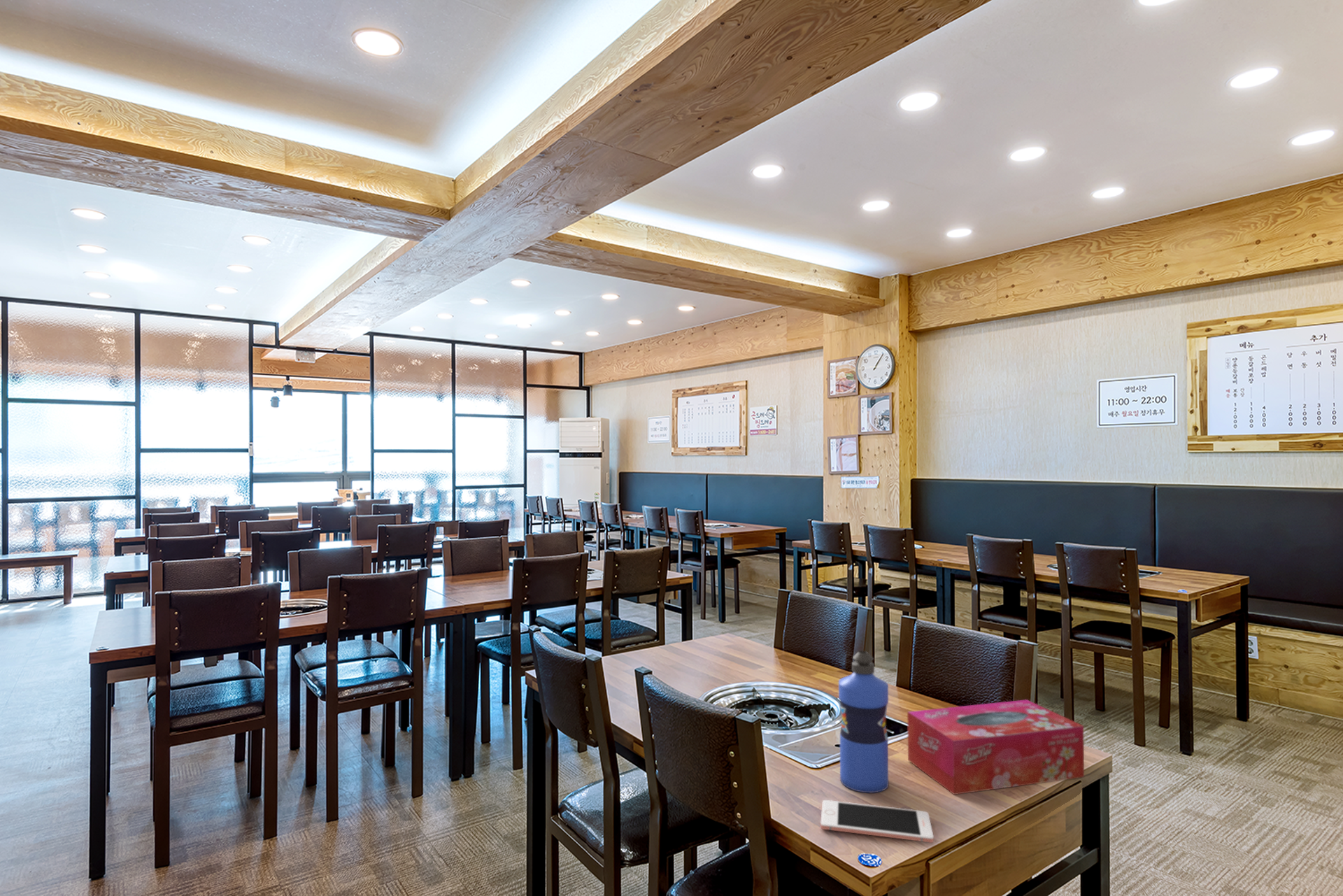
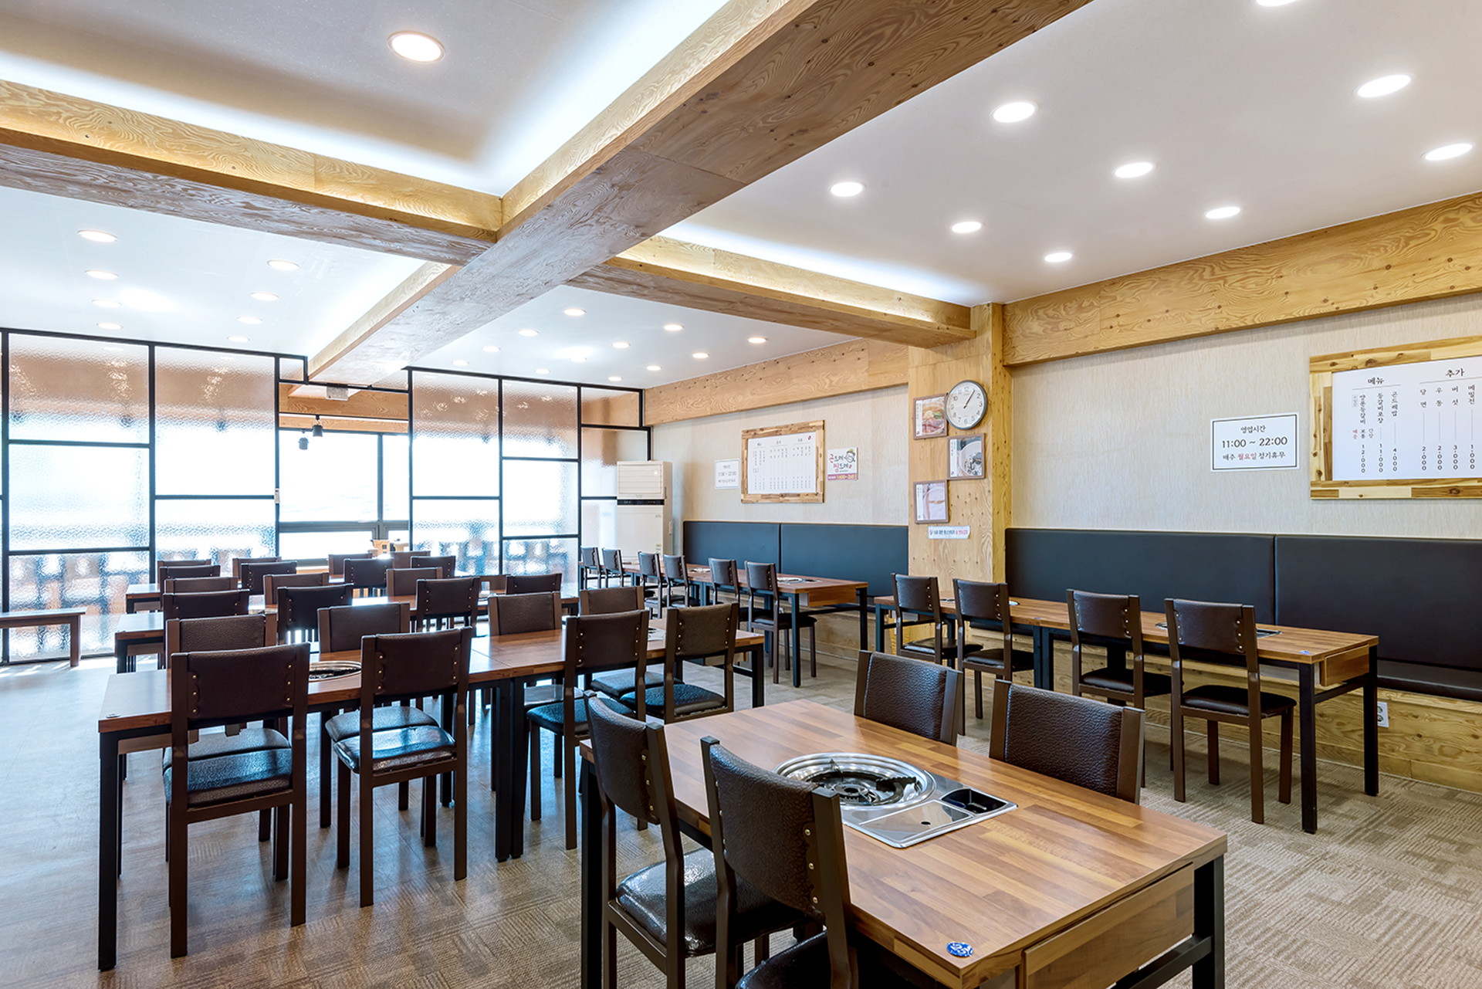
- water bottle (863, 716)
- tissue box (993, 743)
- cell phone (875, 820)
